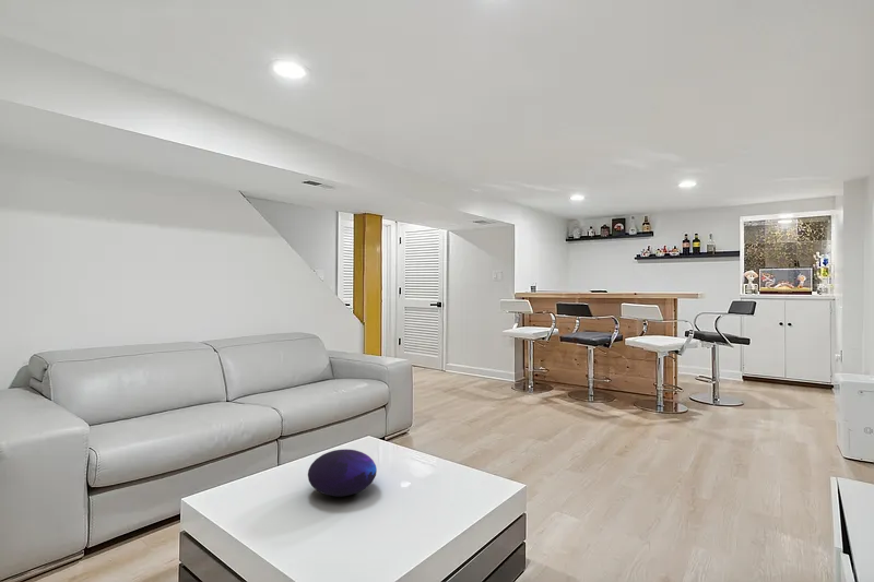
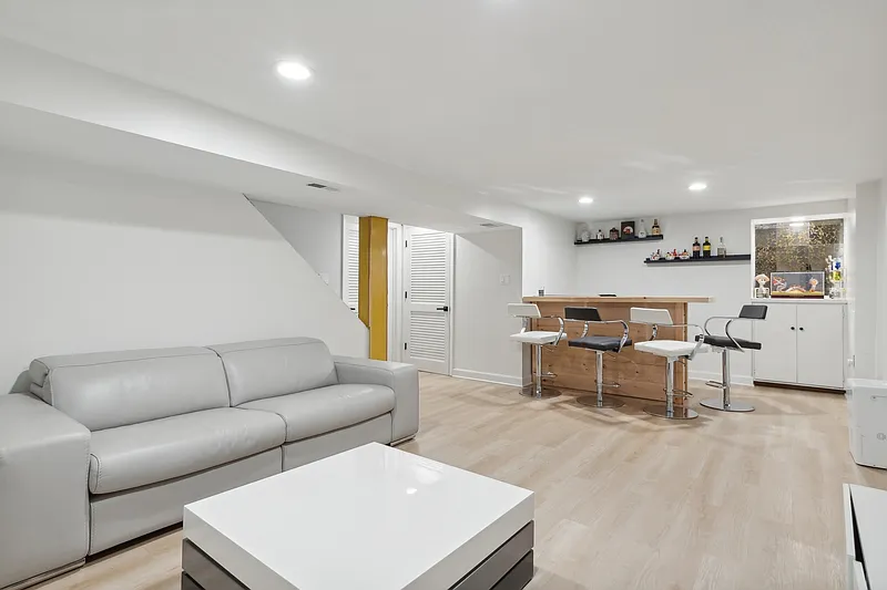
- decorative orb (342, 472)
